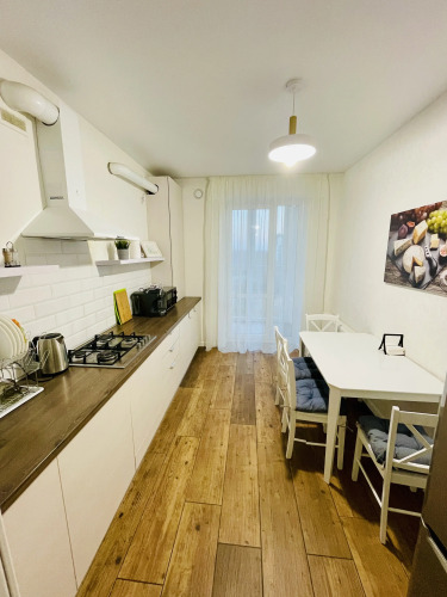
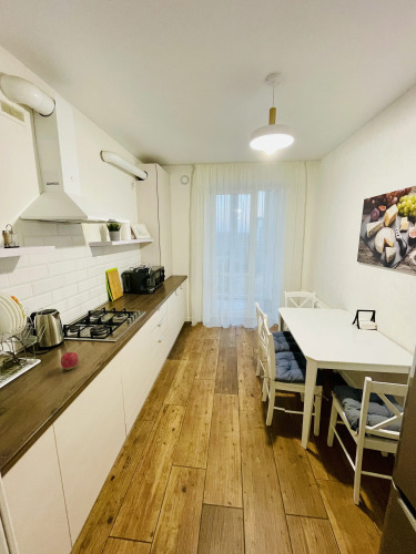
+ apple (69, 358)
